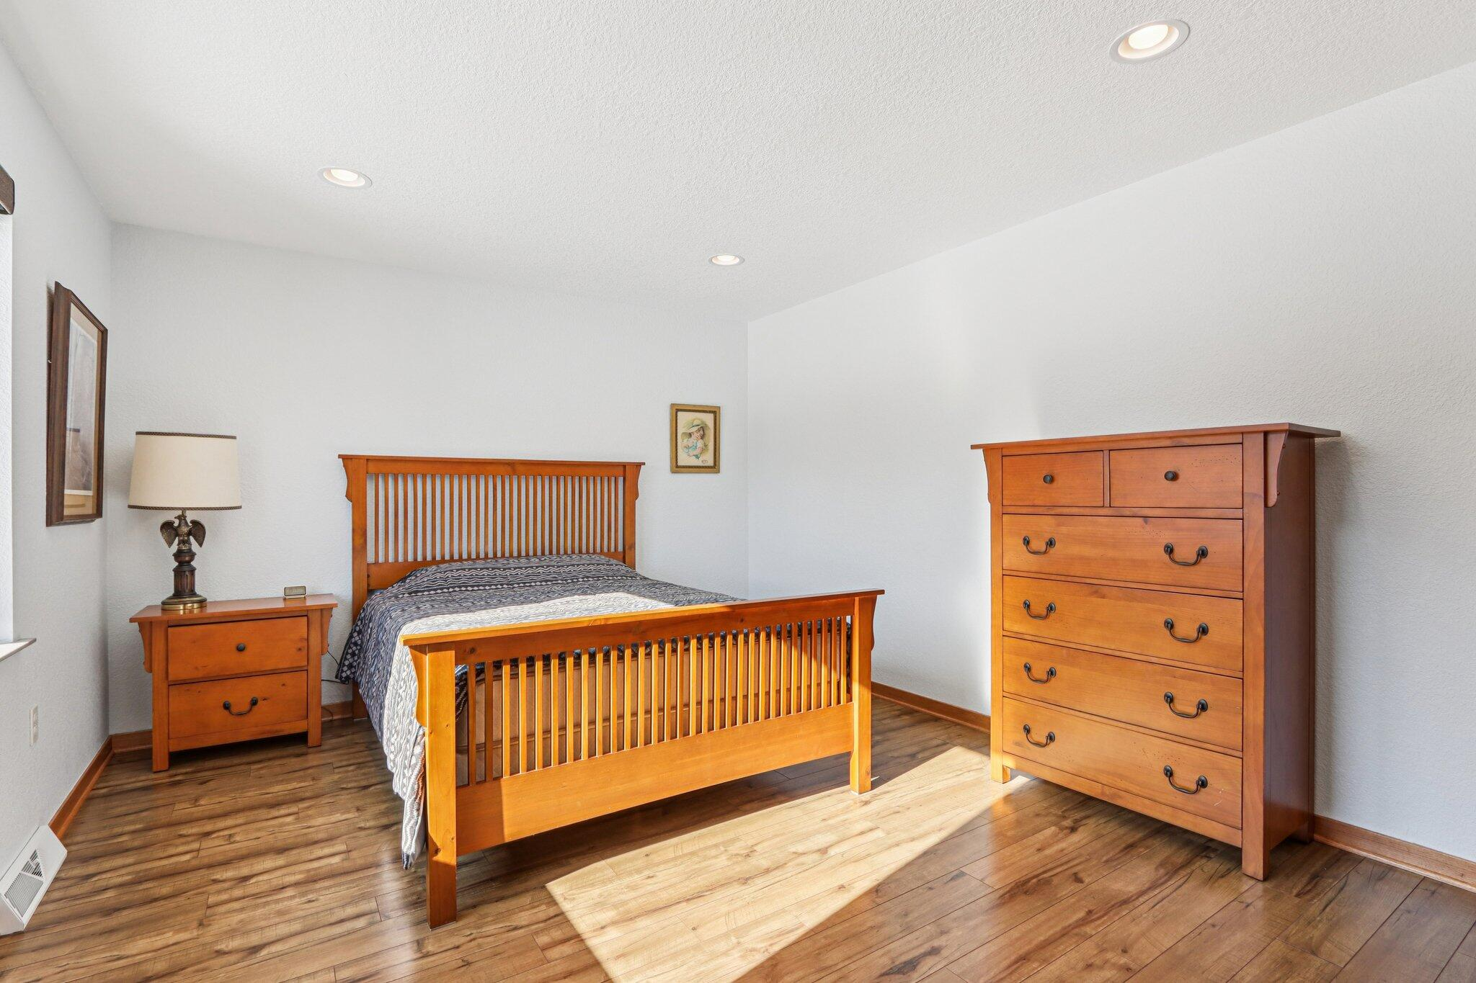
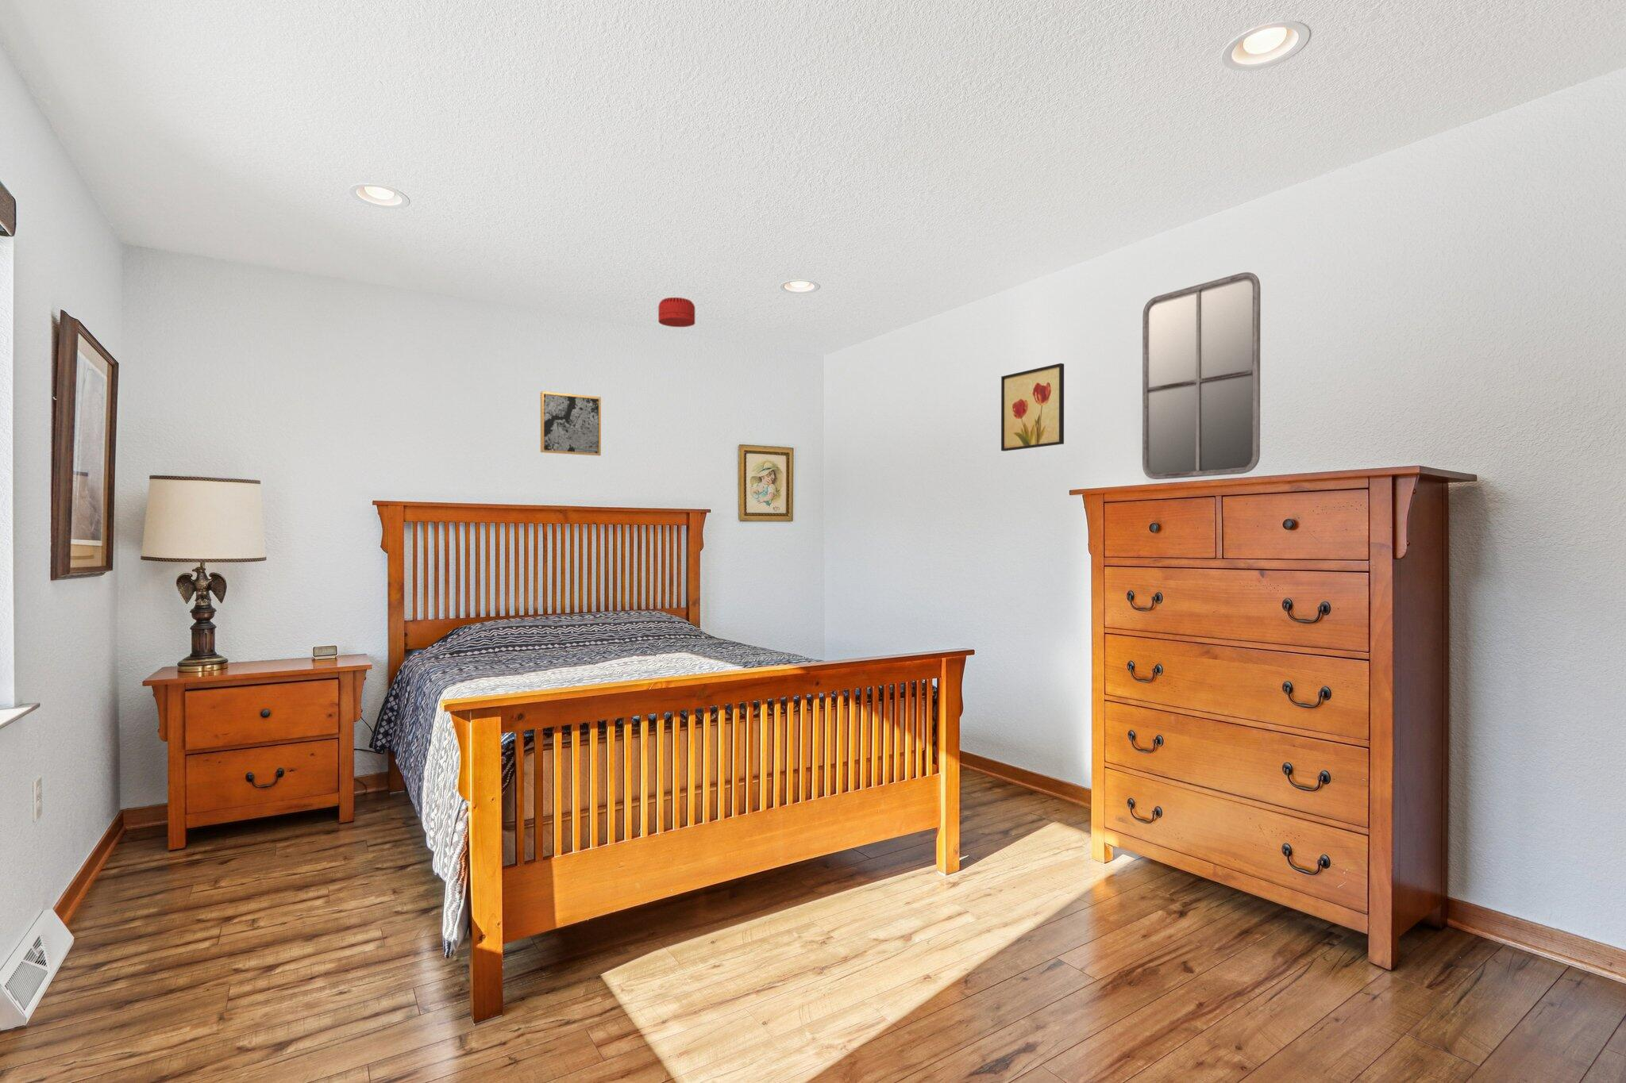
+ smoke detector (677, 312)
+ wall art (571, 424)
+ wall art (1032, 409)
+ home mirror (1198, 381)
